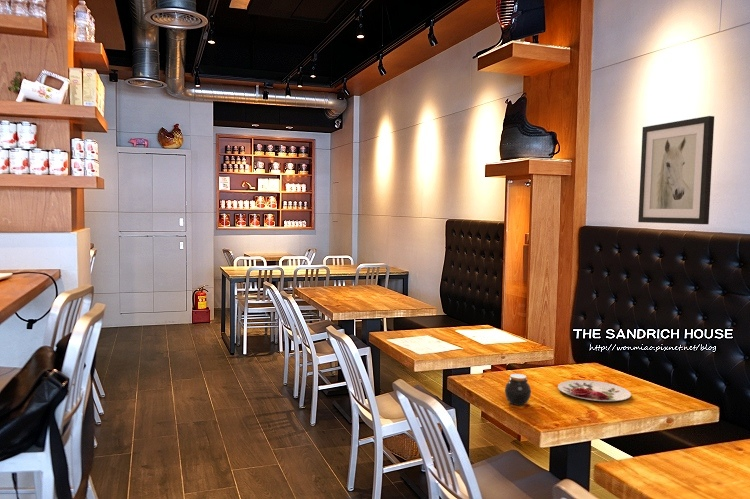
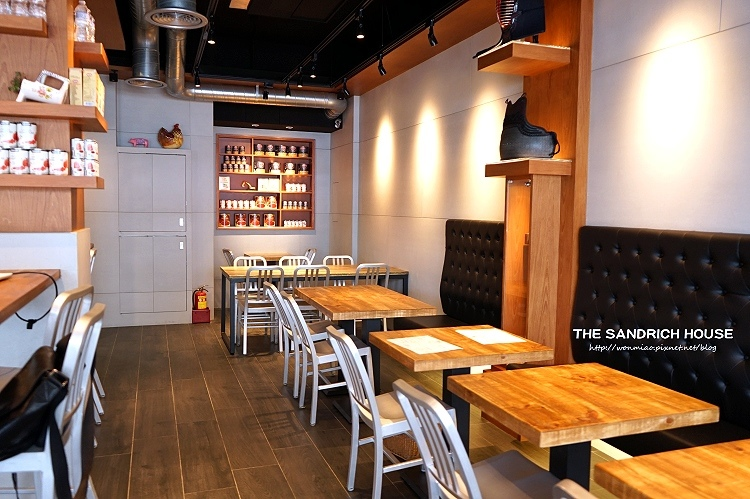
- jar (517, 389)
- wall art (673, 172)
- plate (593, 389)
